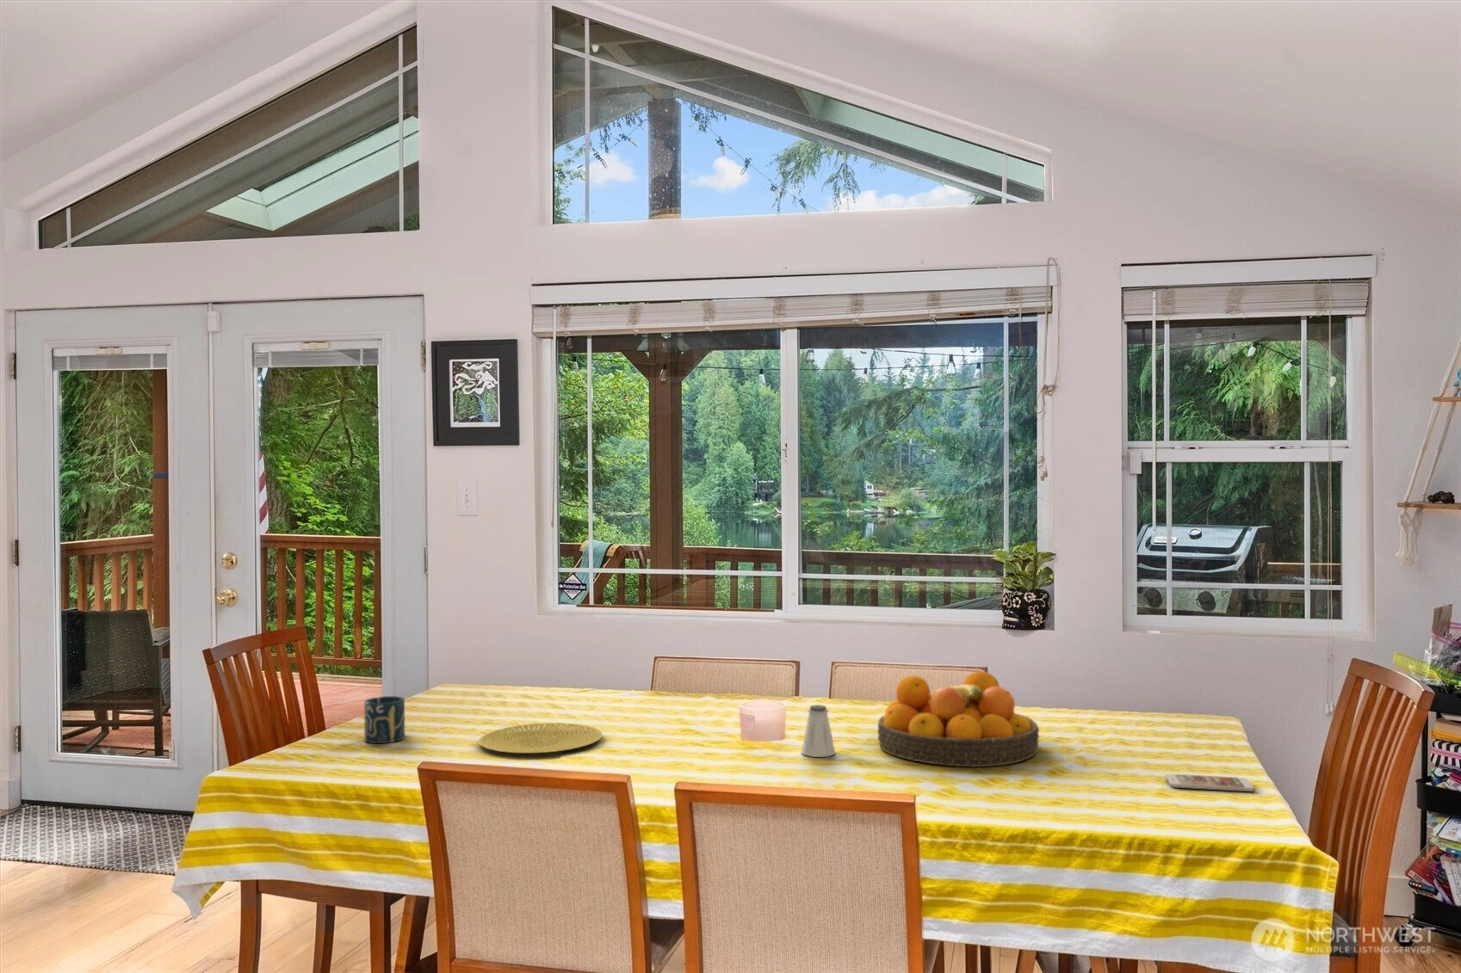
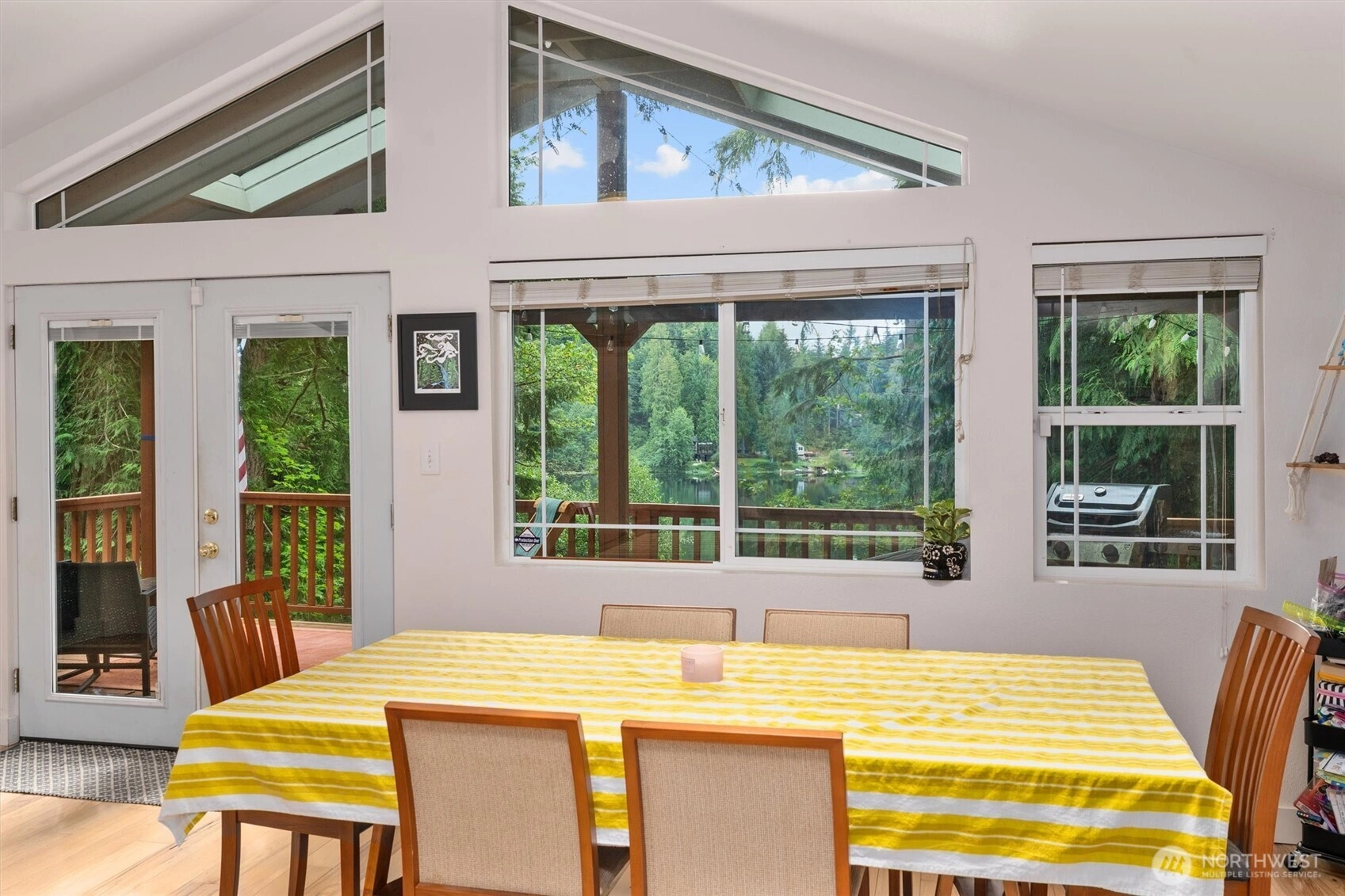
- cup (388, 718)
- saltshaker (818, 730)
- smartphone (1209, 782)
- fruit bowl (957, 710)
- plate (541, 740)
